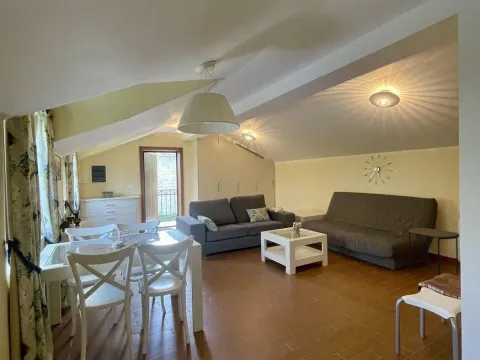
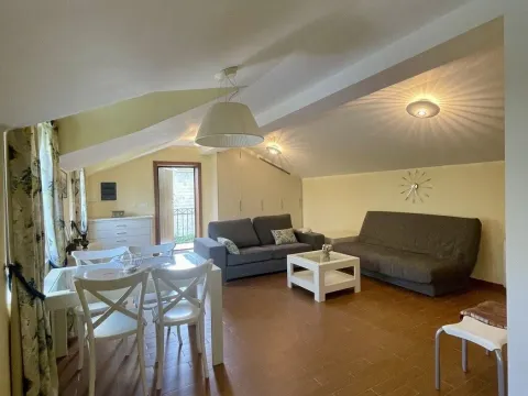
- side table (427, 253)
